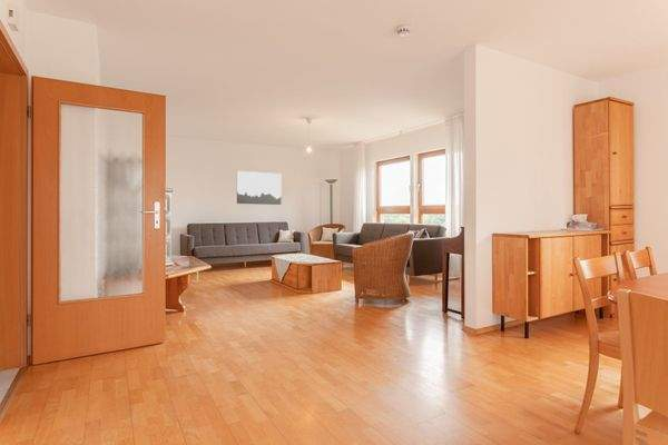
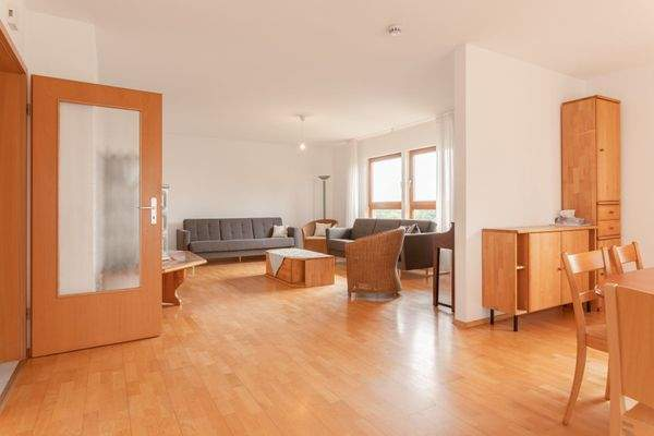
- wall art (259, 188)
